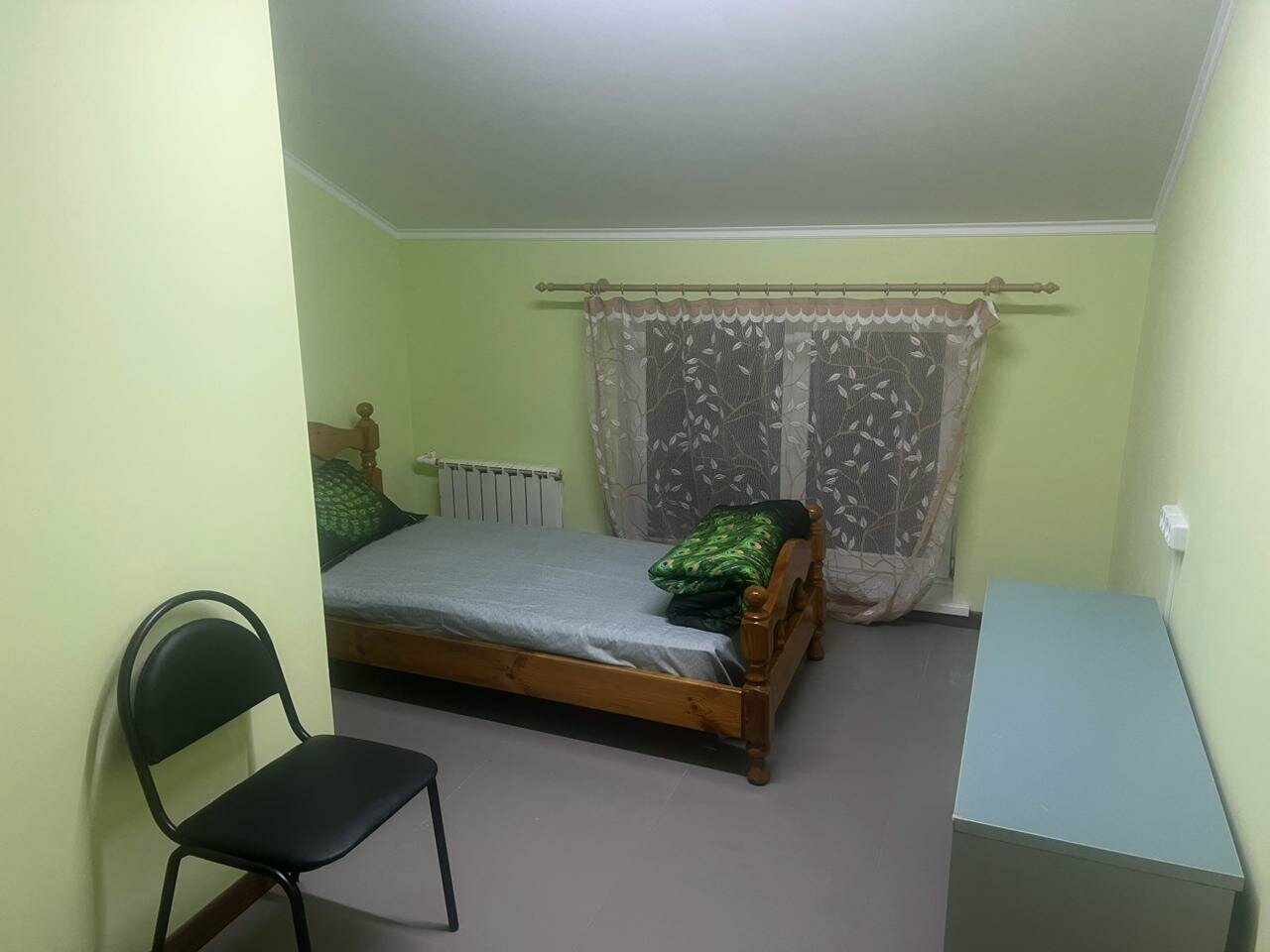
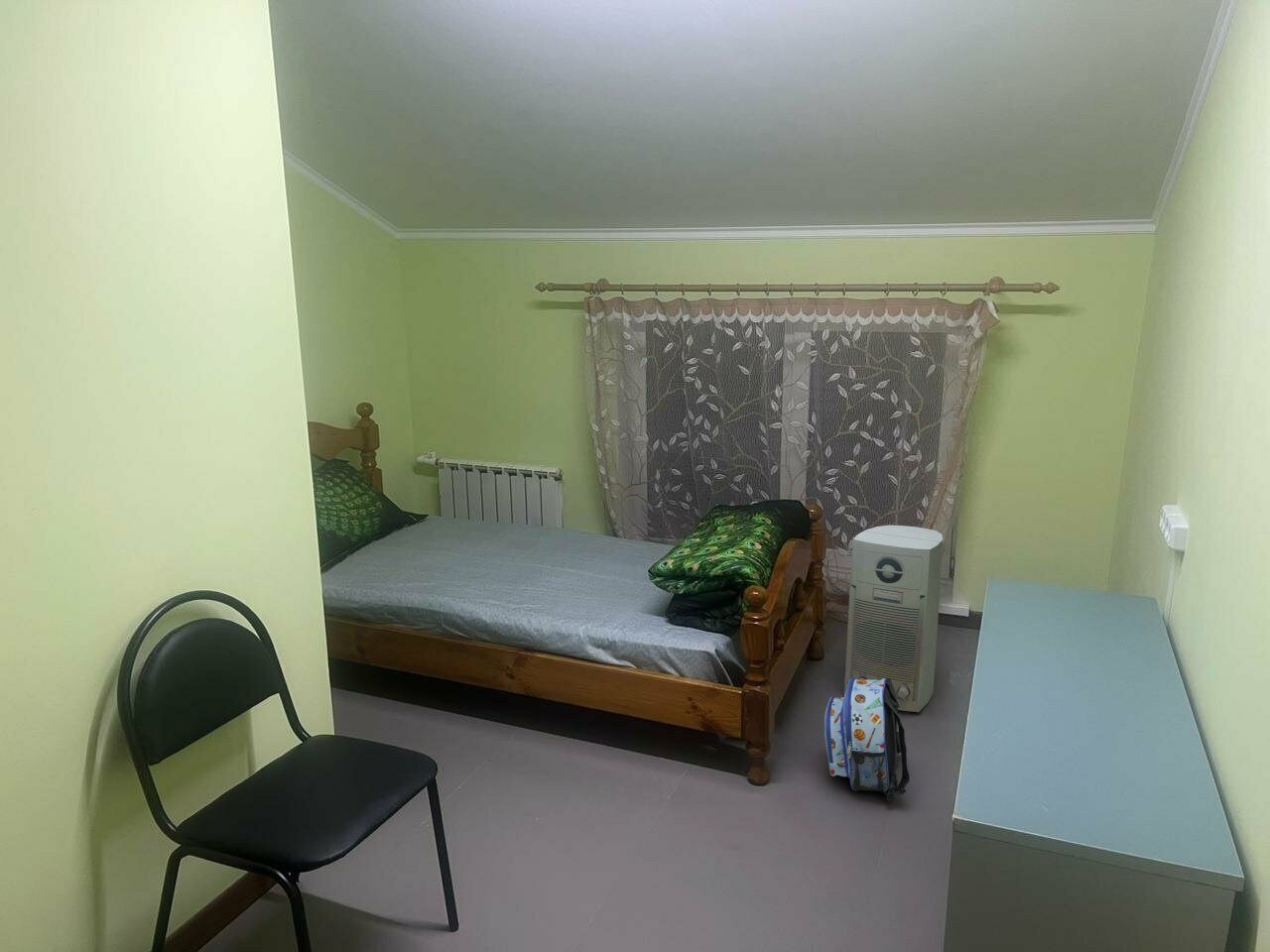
+ air purifier (896, 613)
+ backpack (865, 728)
